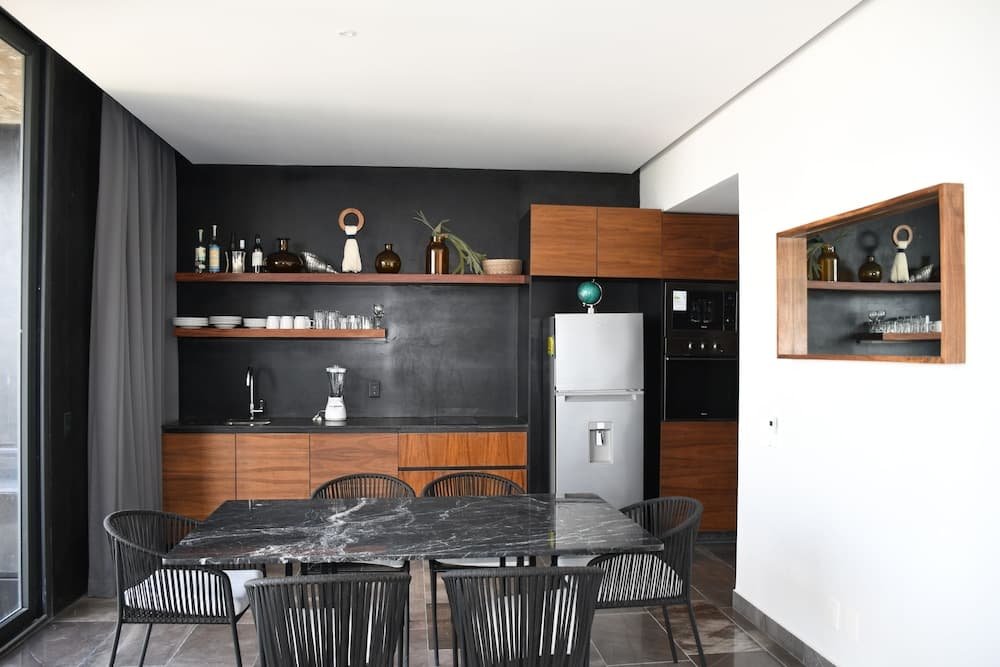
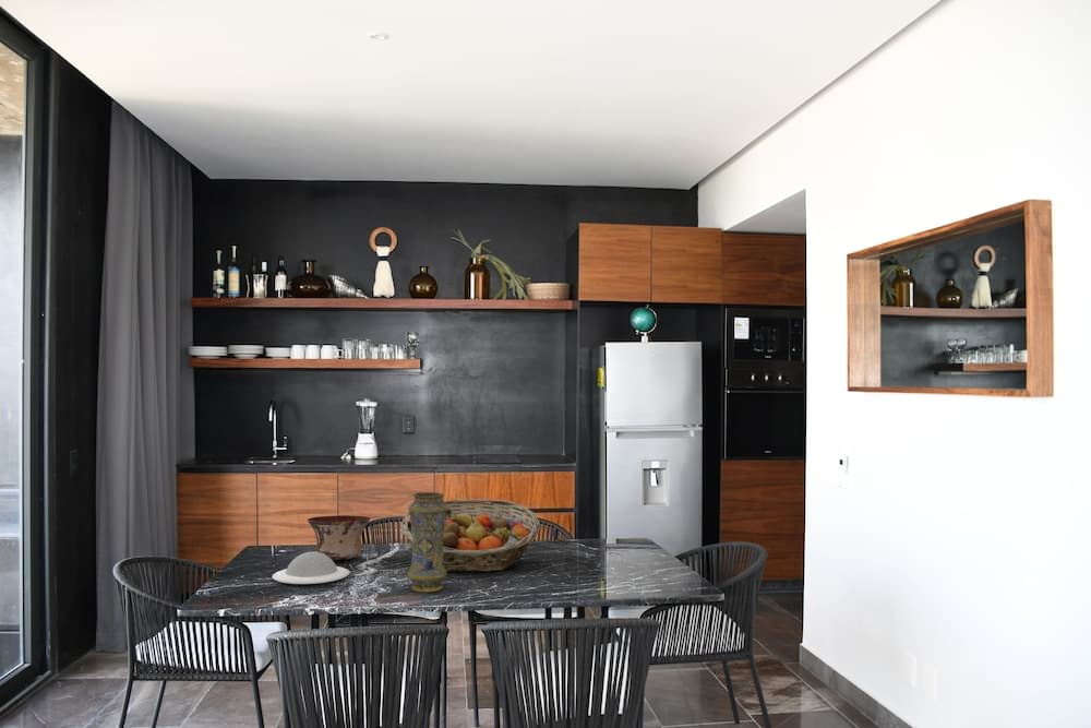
+ bowler hat (311, 564)
+ vase (428, 540)
+ fruit basket (470, 534)
+ bowl (338, 538)
